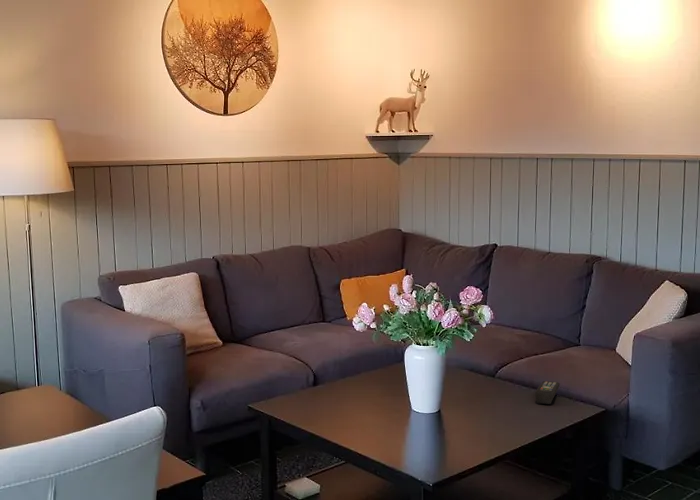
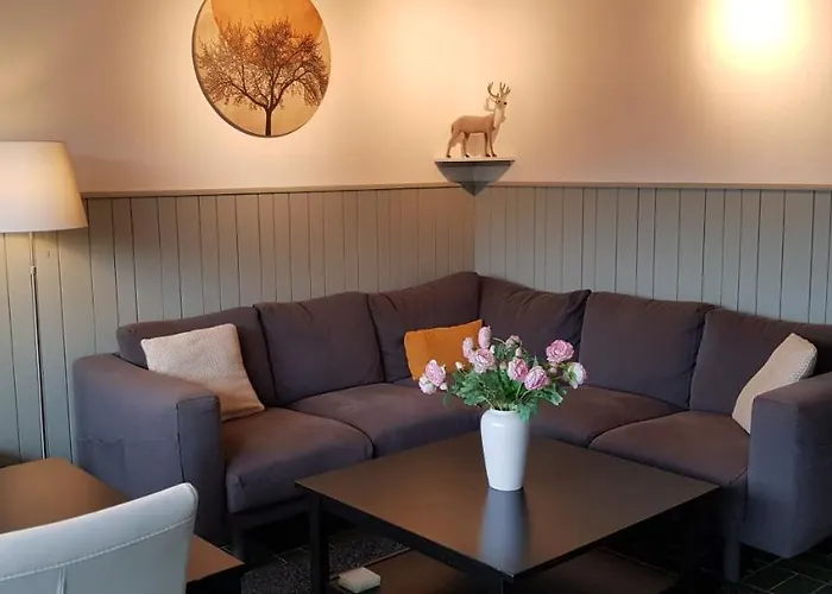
- remote control (547, 390)
